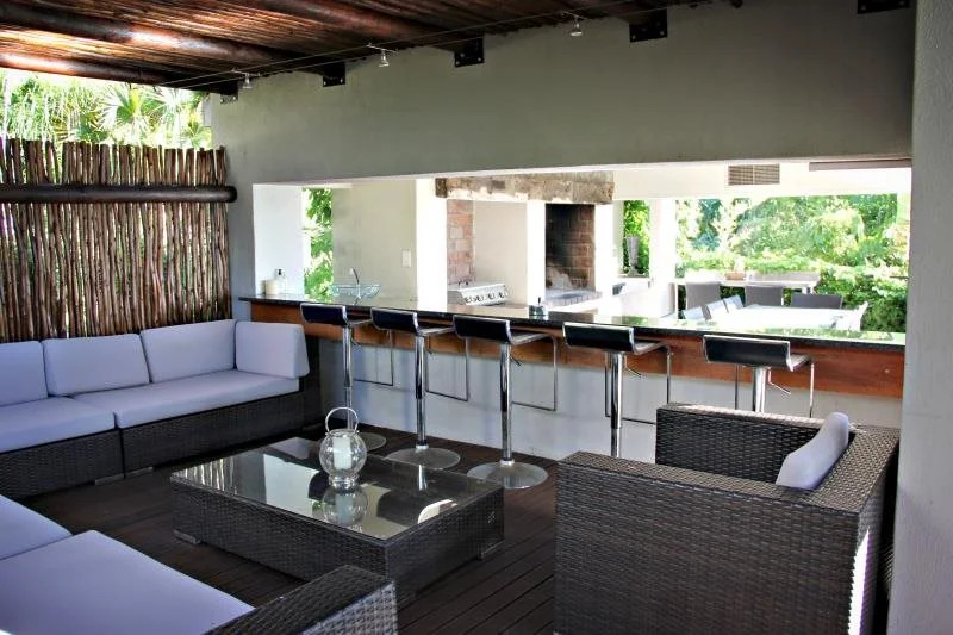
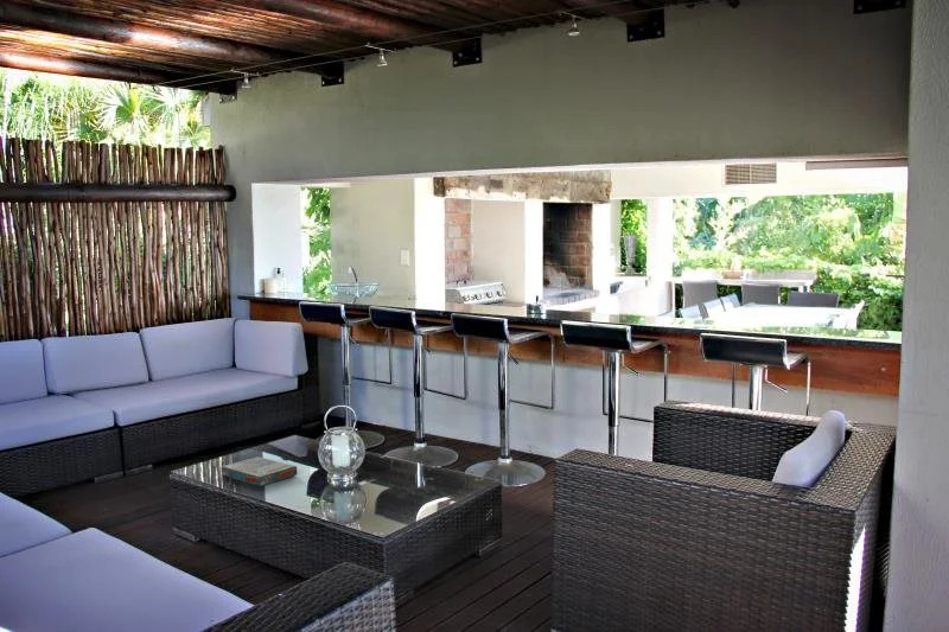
+ board game (259, 470)
